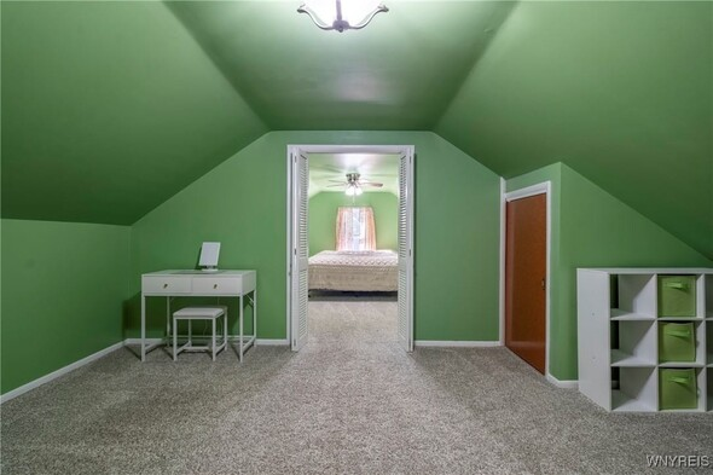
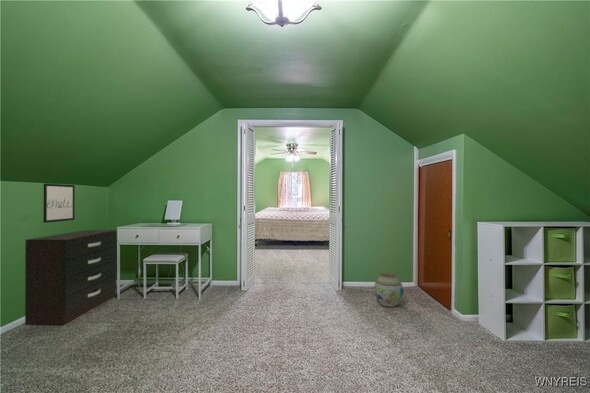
+ dresser (78, 271)
+ wall art (60, 202)
+ vase (388, 289)
